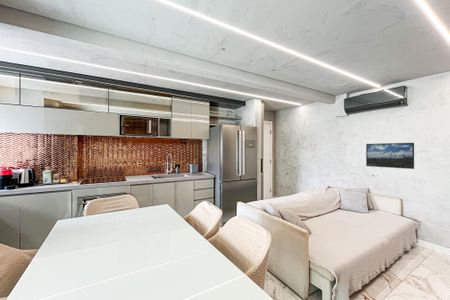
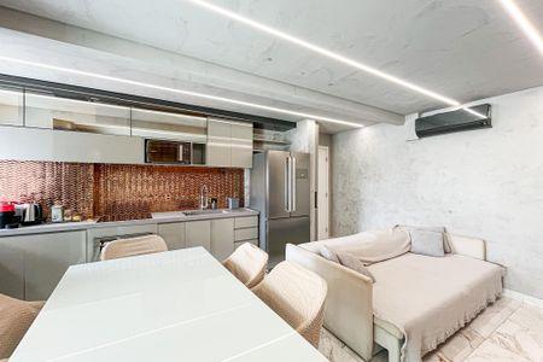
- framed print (388, 155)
